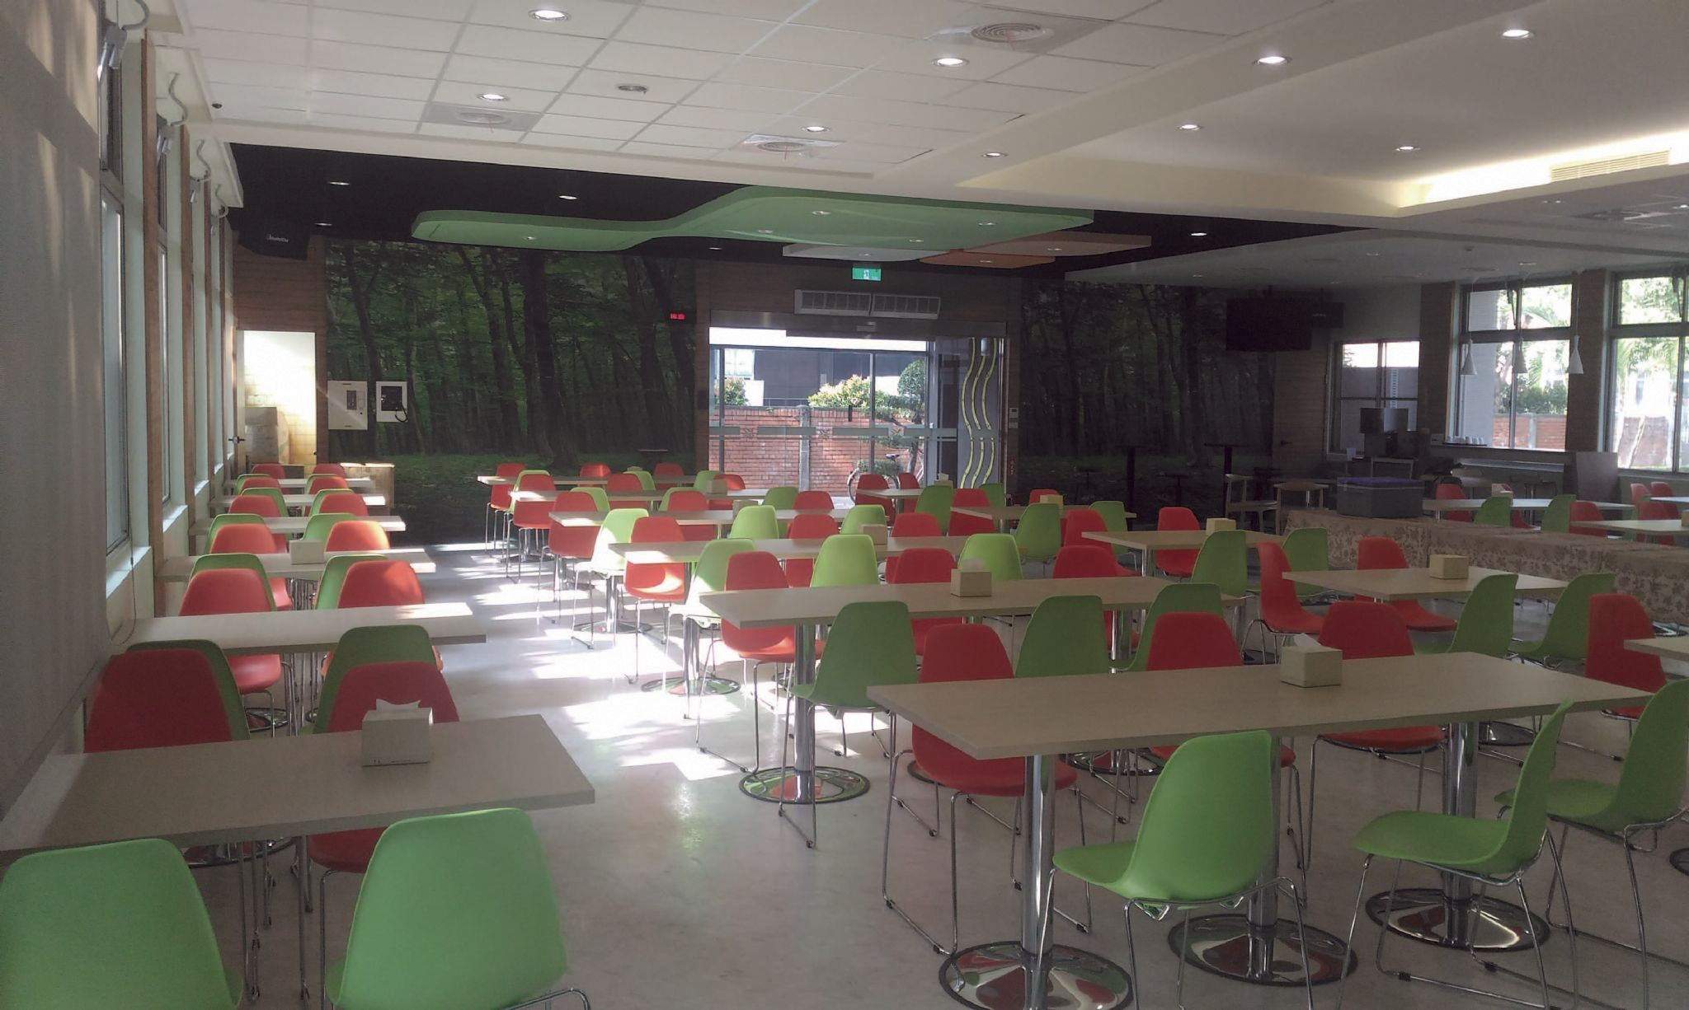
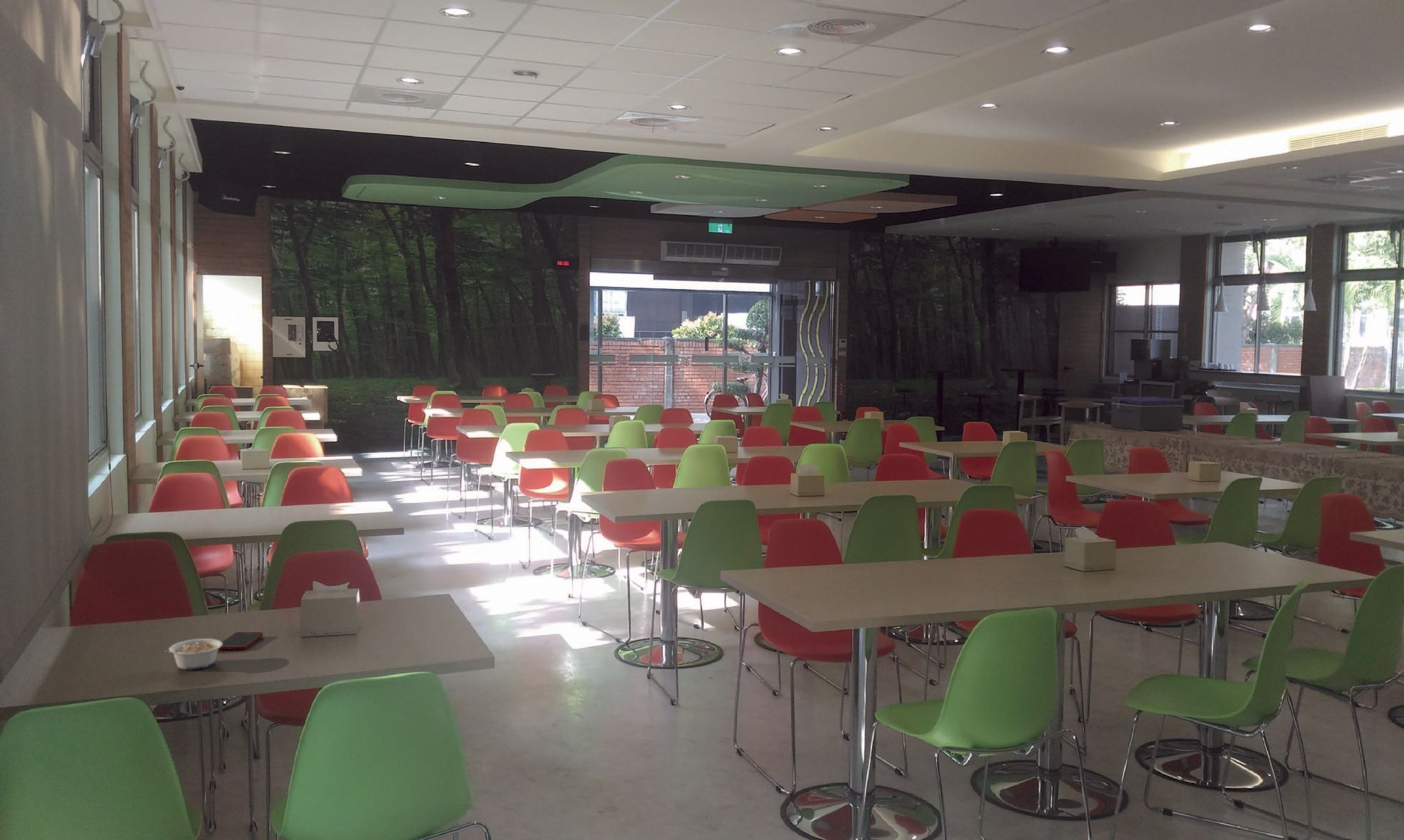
+ cell phone (240, 641)
+ legume (195, 654)
